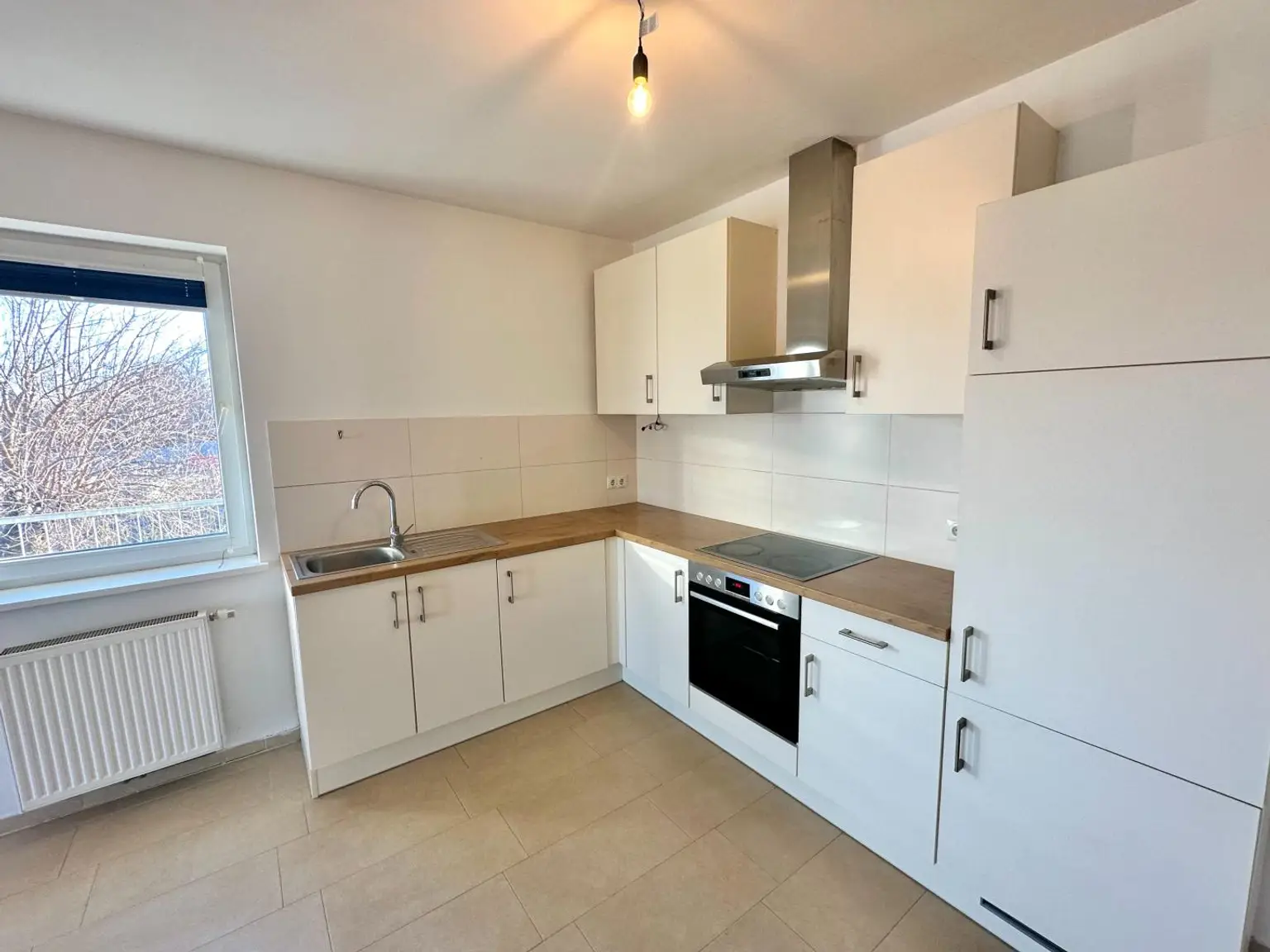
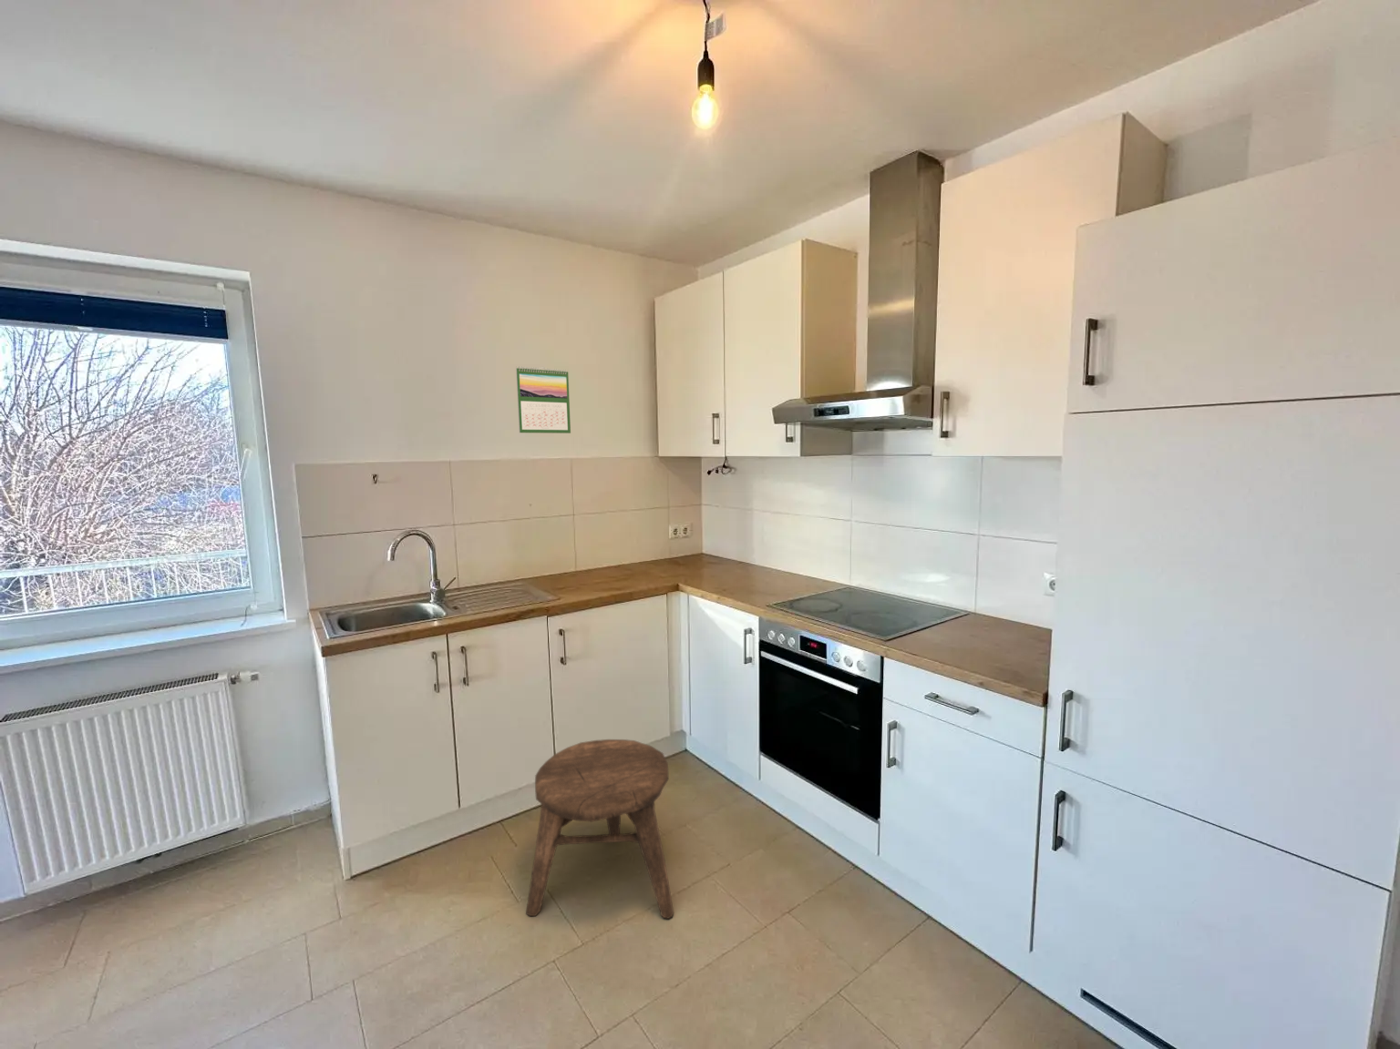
+ stool (595, 821)
+ calendar (545, 400)
